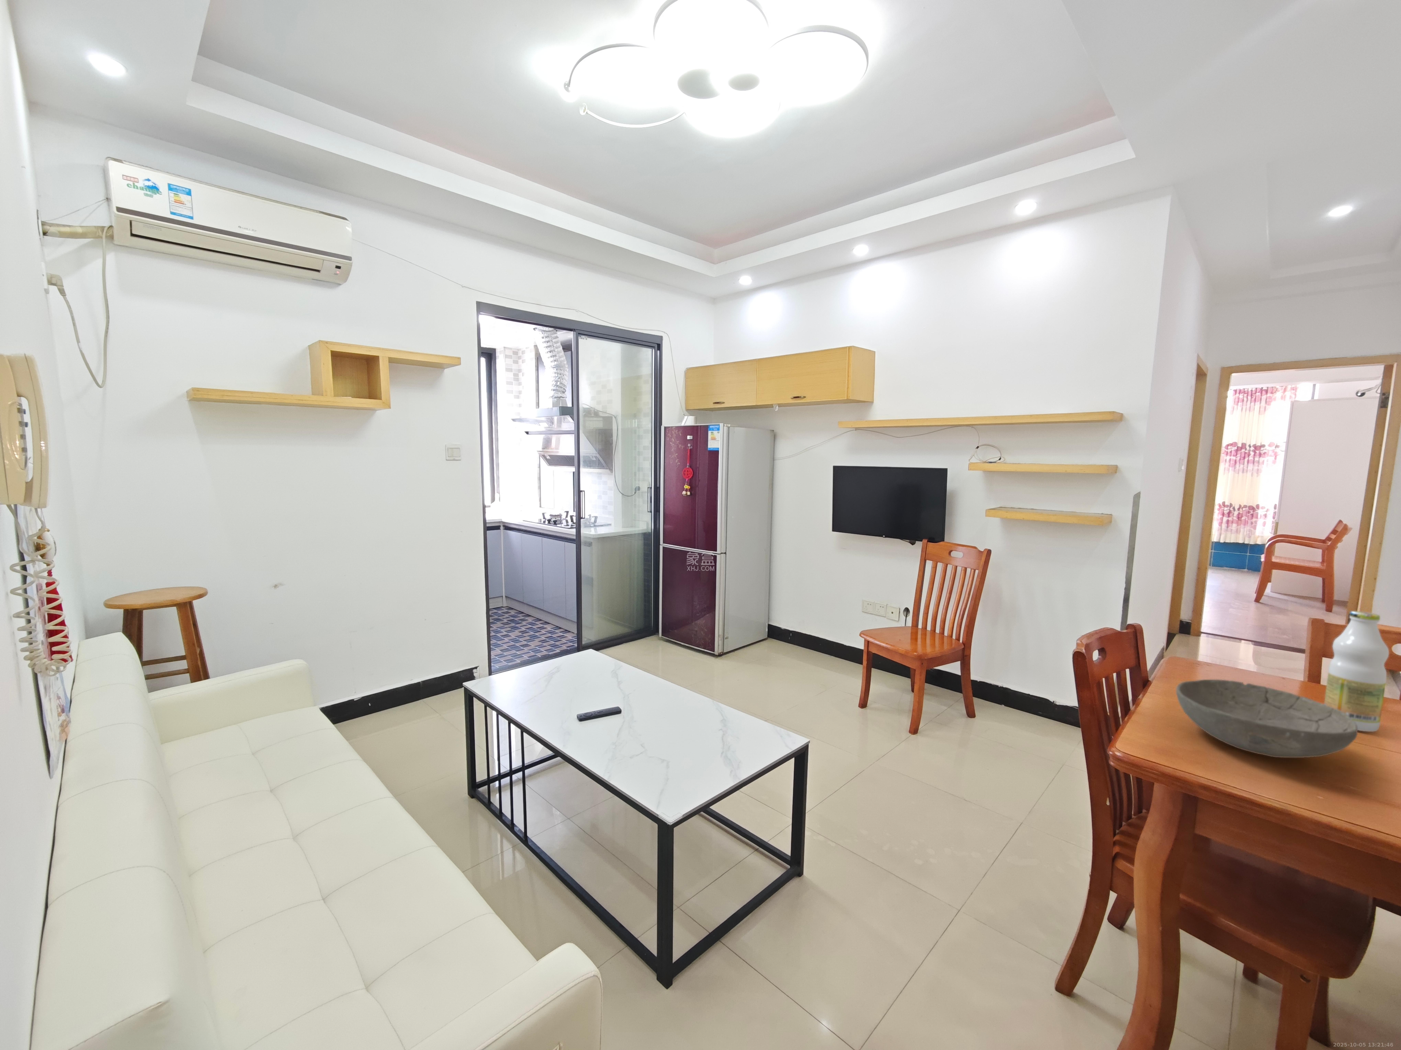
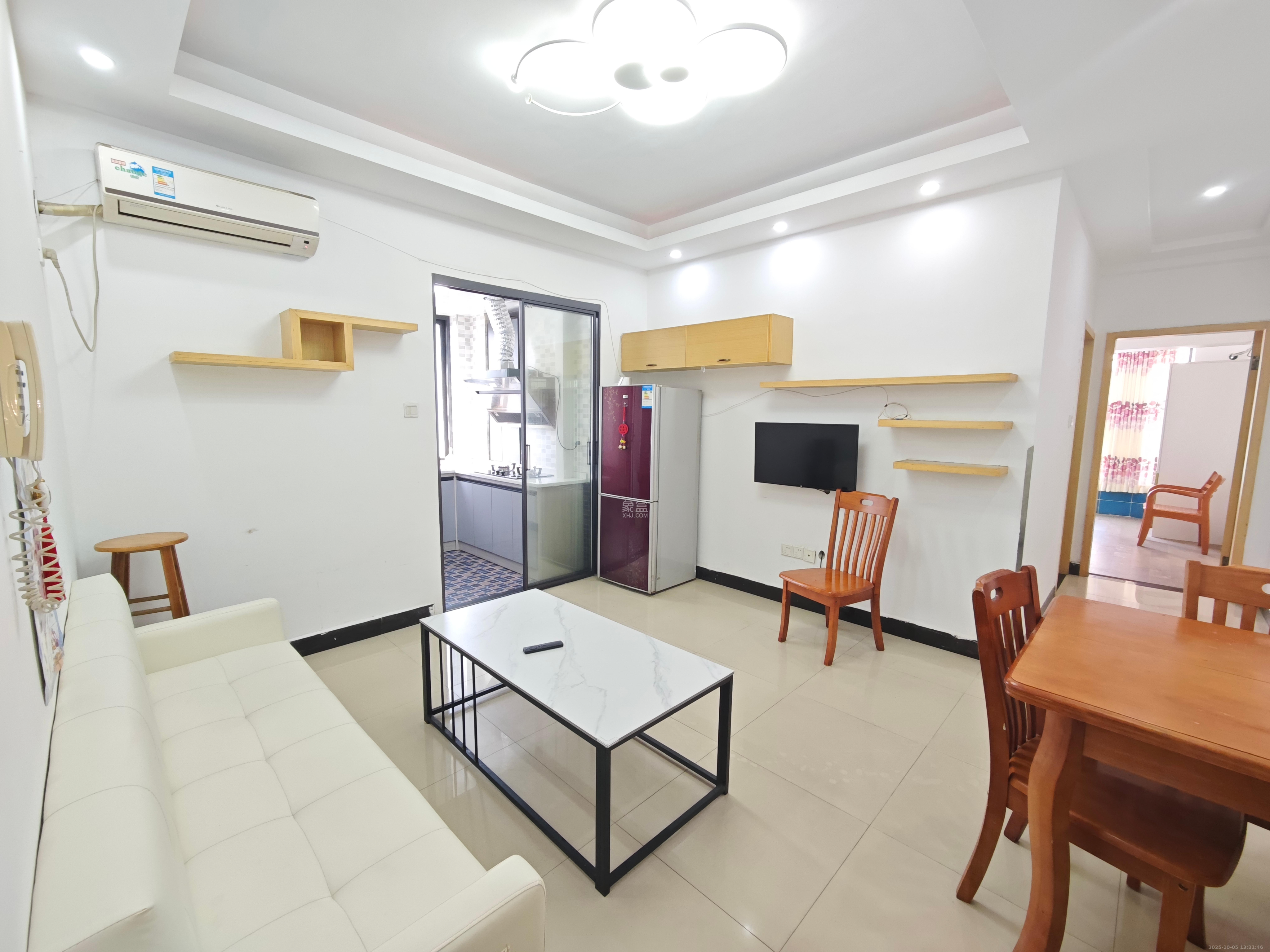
- bottle (1357, 669)
- bowl (1258, 724)
